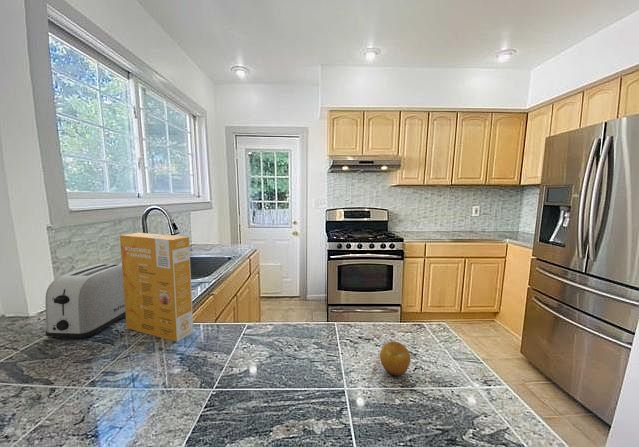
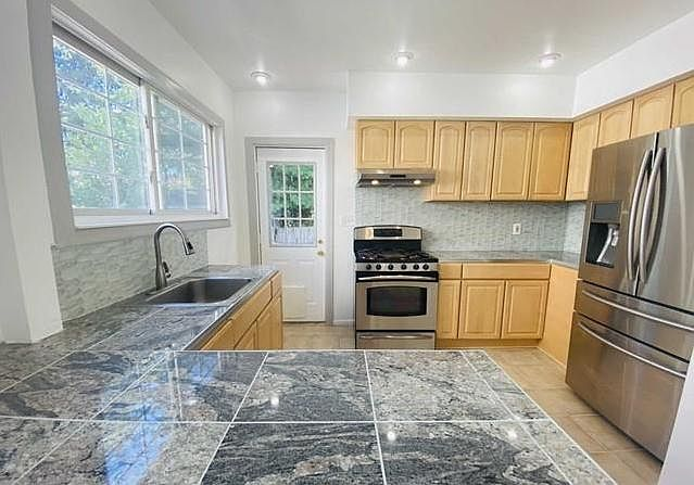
- fruit (395, 357)
- cereal box (156, 284)
- toaster (97, 295)
